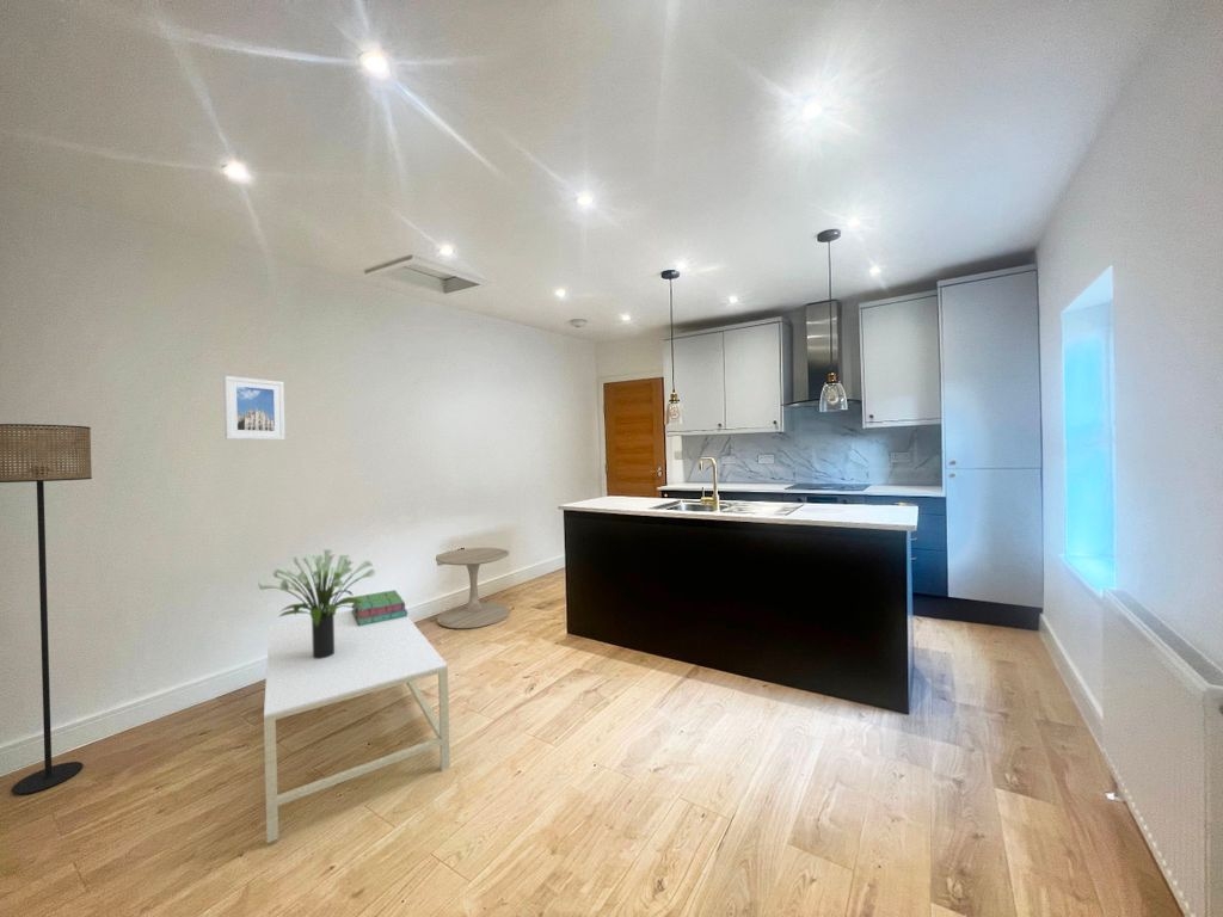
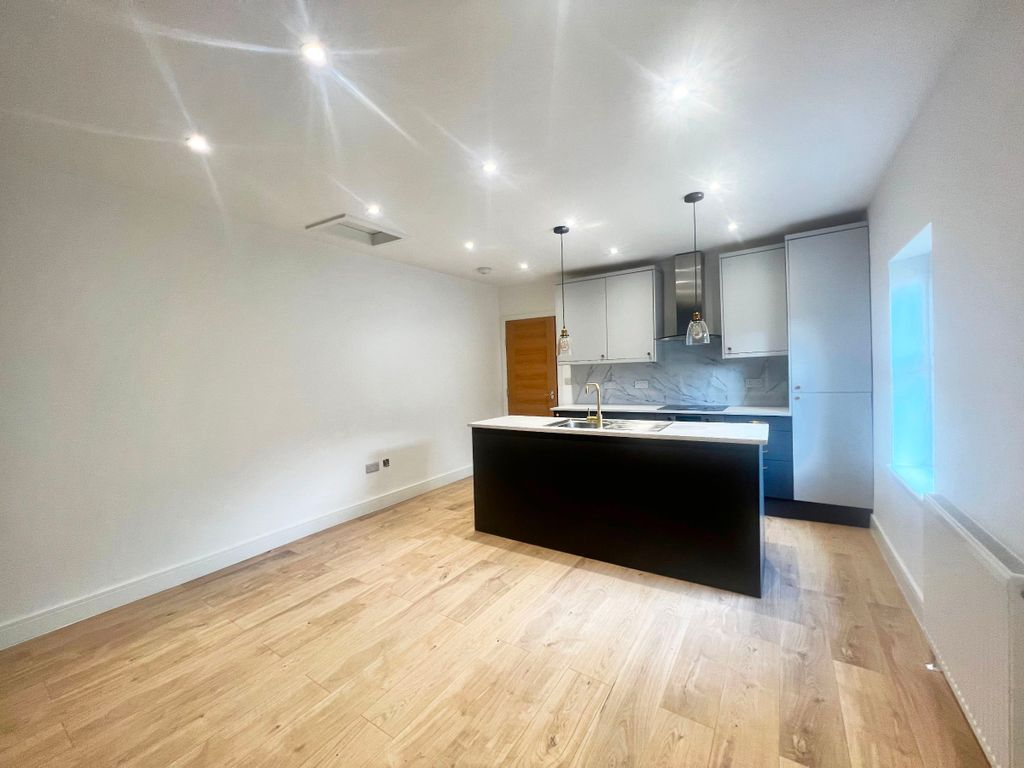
- coffee table (349, 689)
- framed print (256, 408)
- side table (473, 585)
- potted plant (322, 601)
- floor lamp (43, 602)
- stack of books (379, 605)
